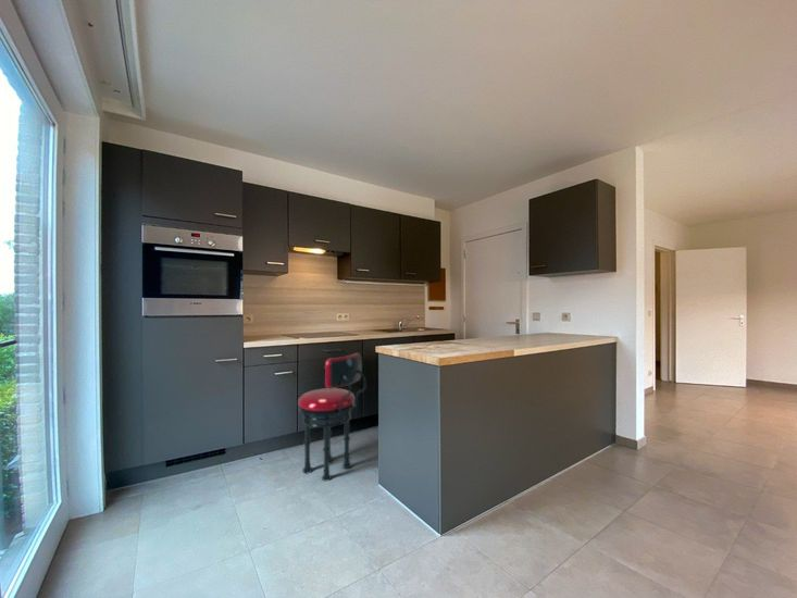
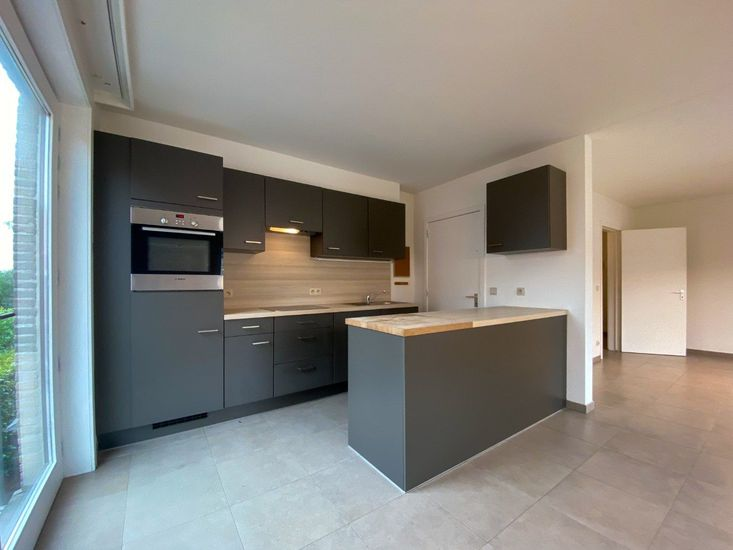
- stool (332, 412)
